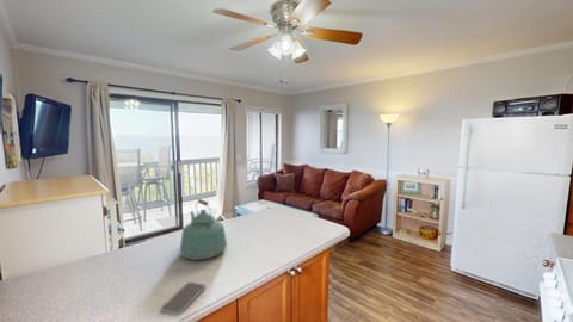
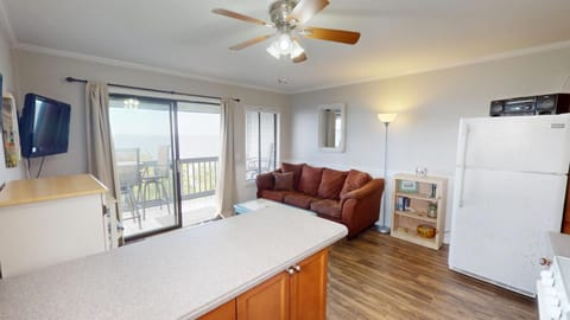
- kettle (201, 224)
- smartphone (184, 297)
